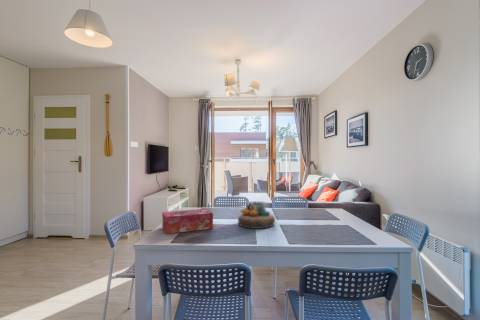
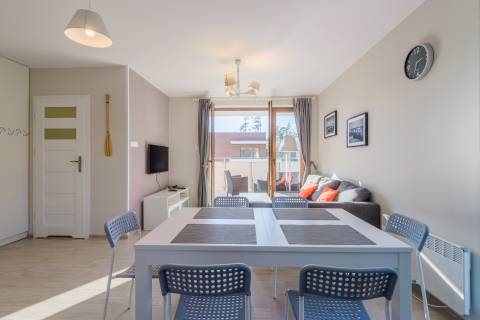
- tissue box (187, 220)
- decorative bowl (256, 212)
